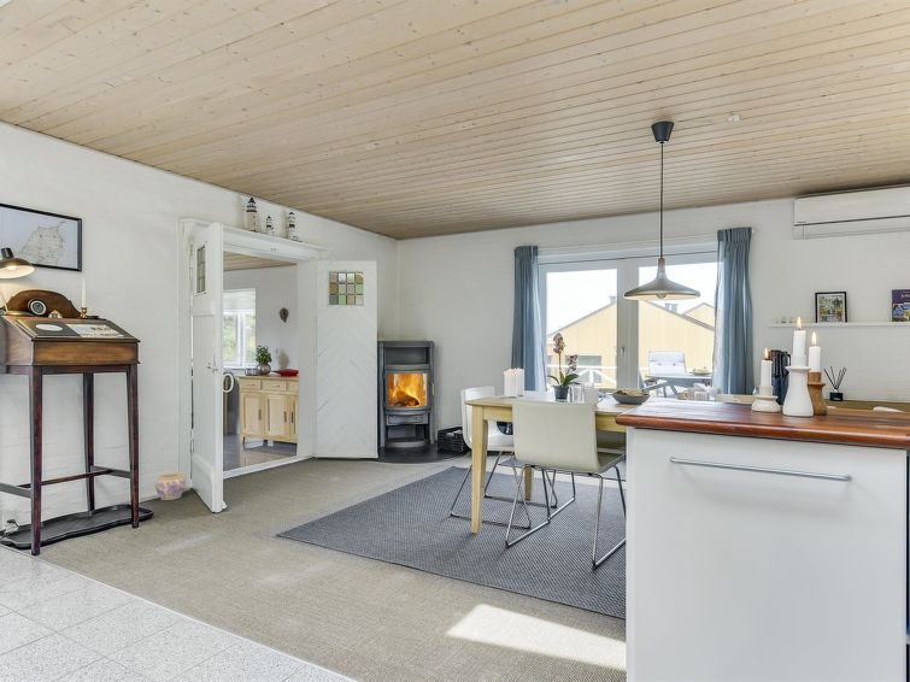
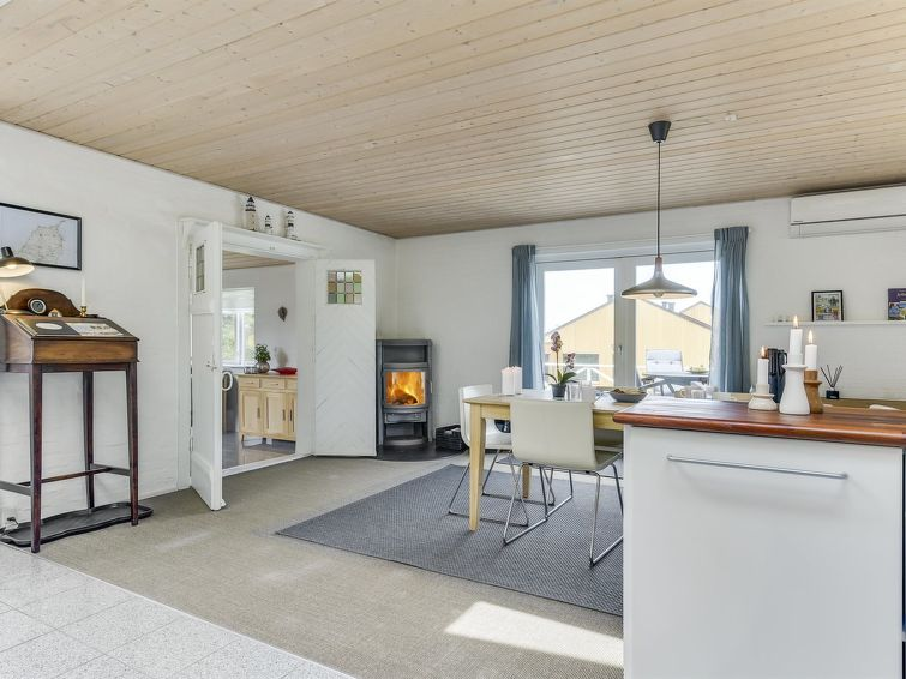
- planter (170, 486)
